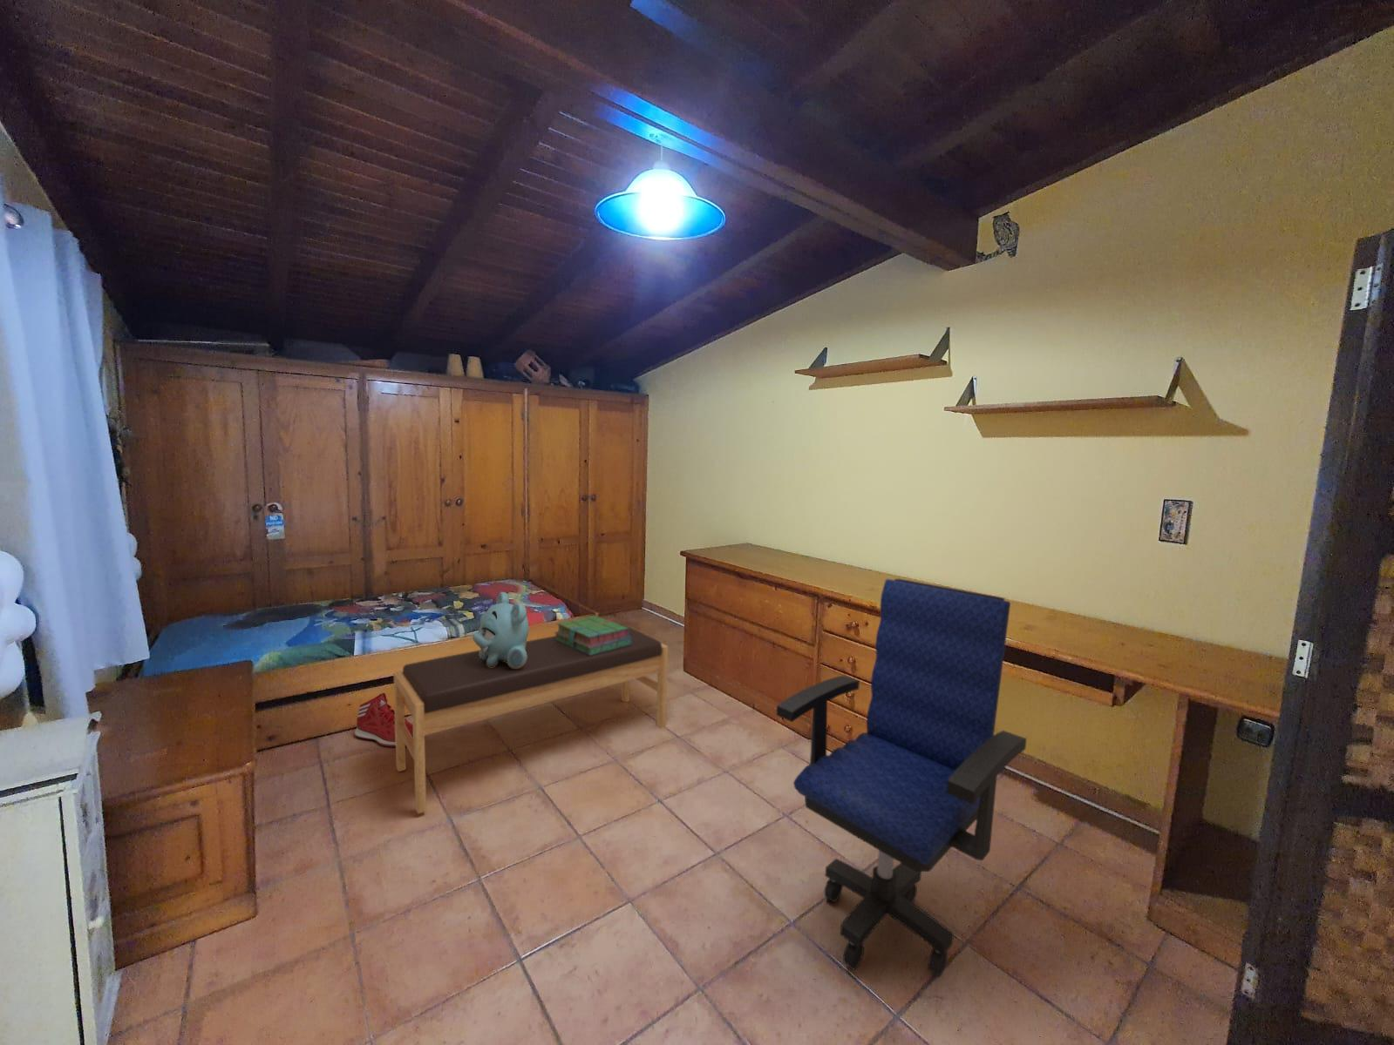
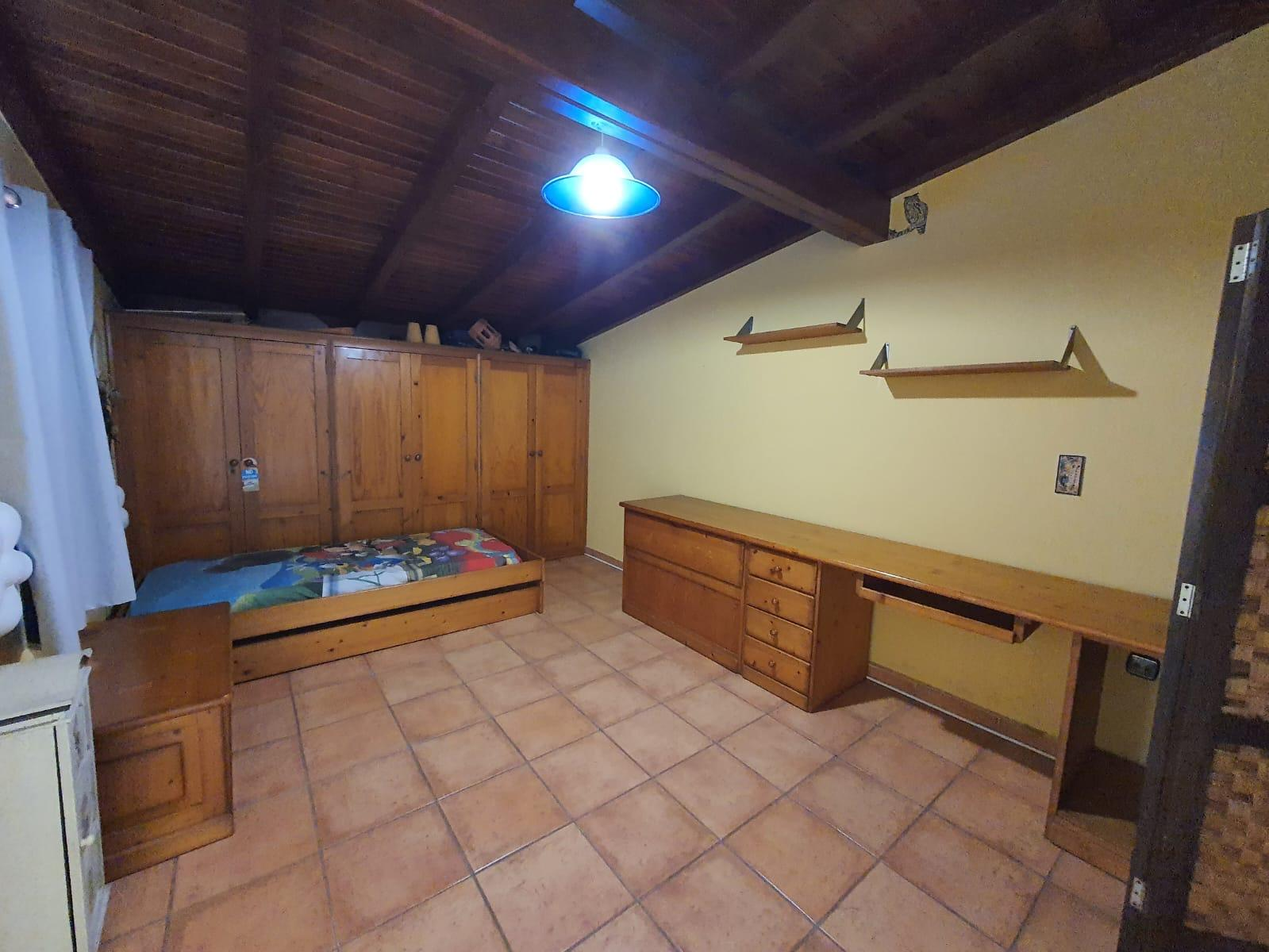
- office chair (900, 765)
- sneaker (388, 718)
- bench (543, 698)
- stack of books (592, 633)
- teddy bear (501, 630)
